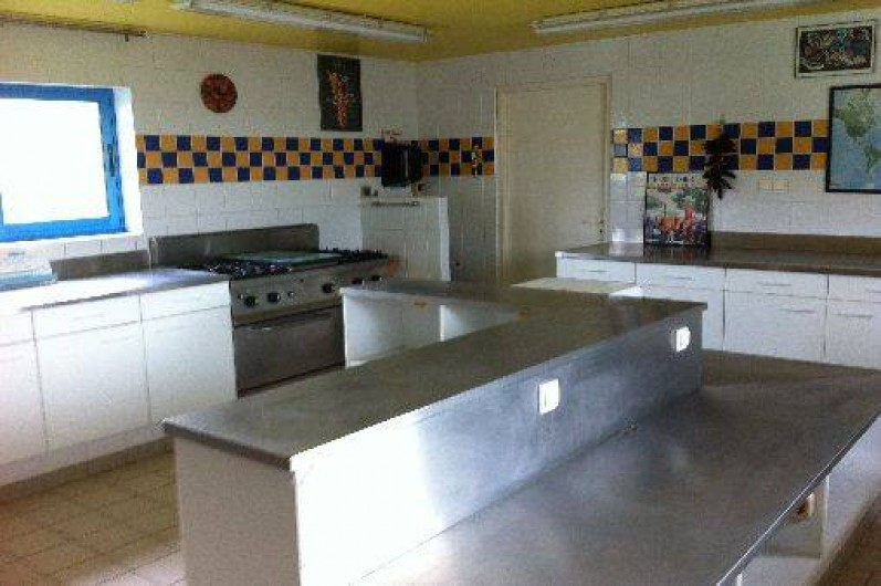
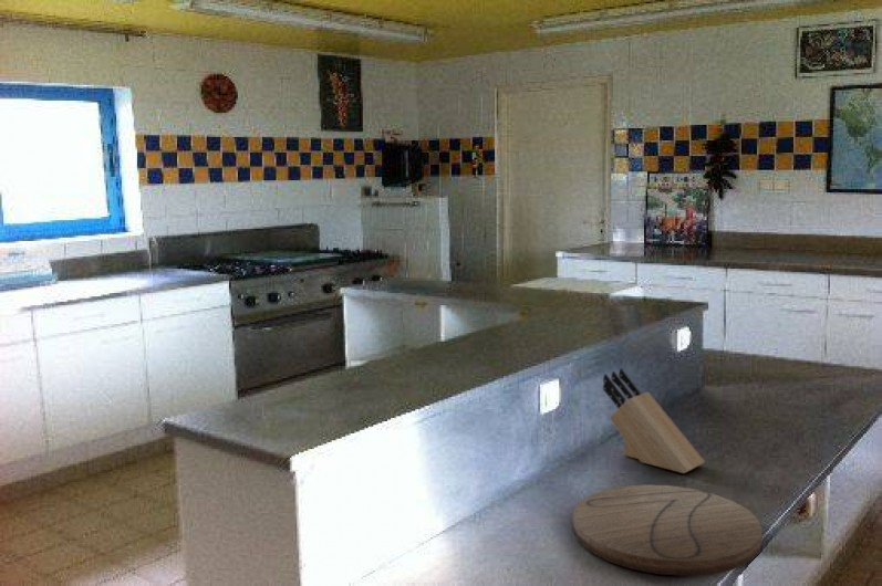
+ knife block (648, 417)
+ cutting board (664, 525)
